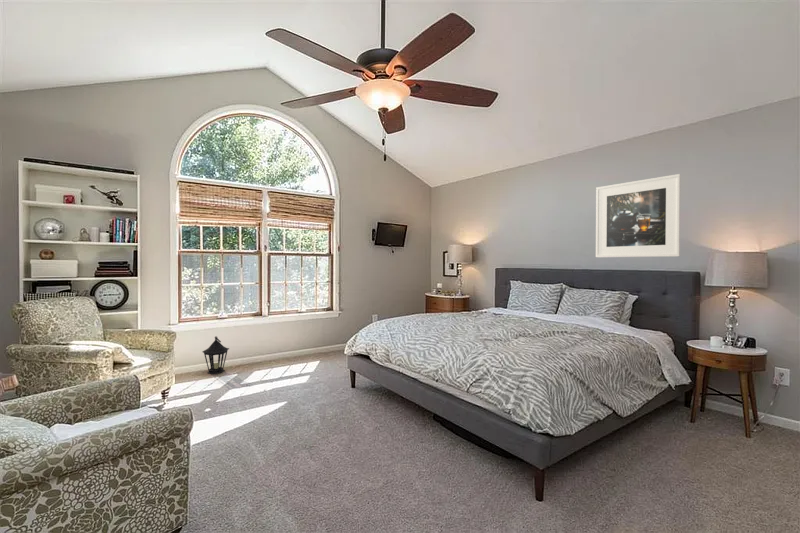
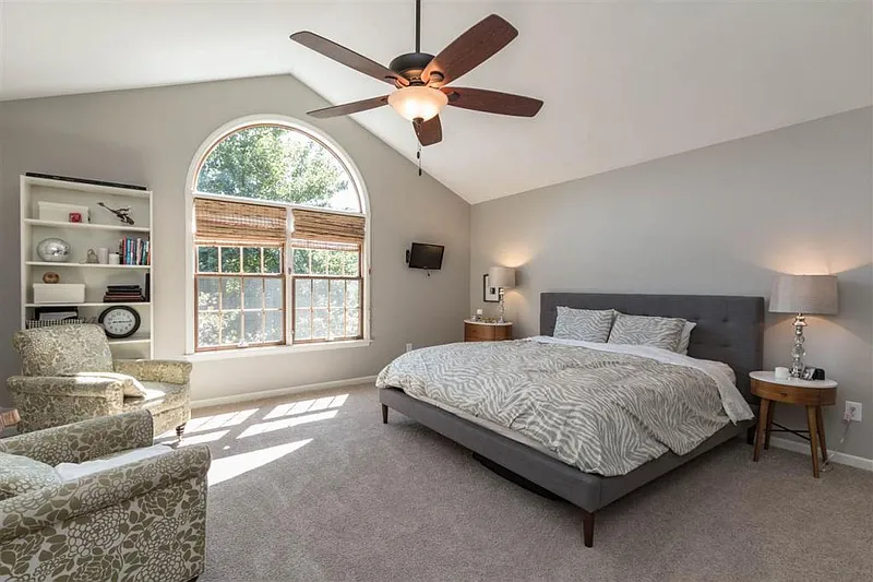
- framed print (634, 219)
- lantern (216, 353)
